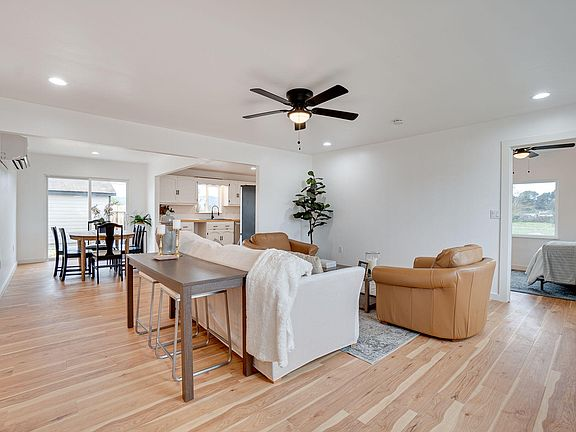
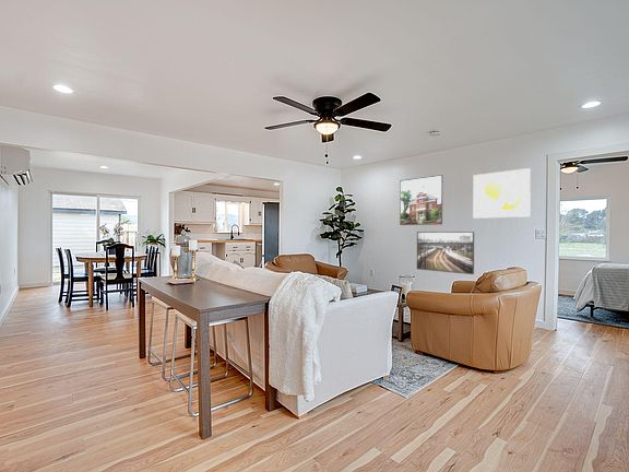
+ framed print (419, 201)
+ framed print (443, 251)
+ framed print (499, 194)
